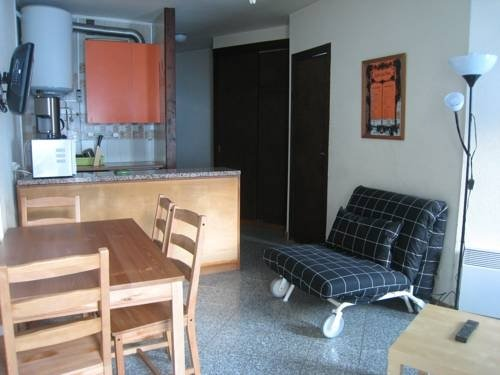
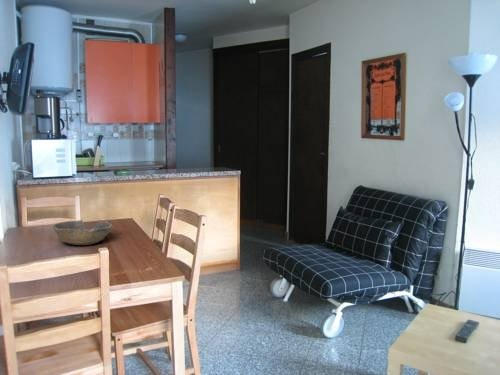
+ bowl (83, 233)
